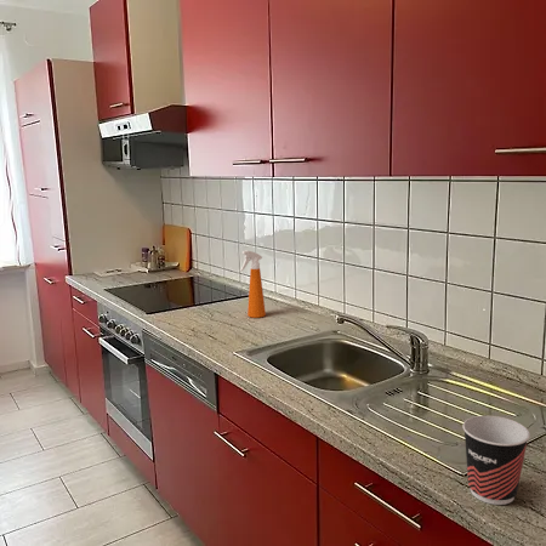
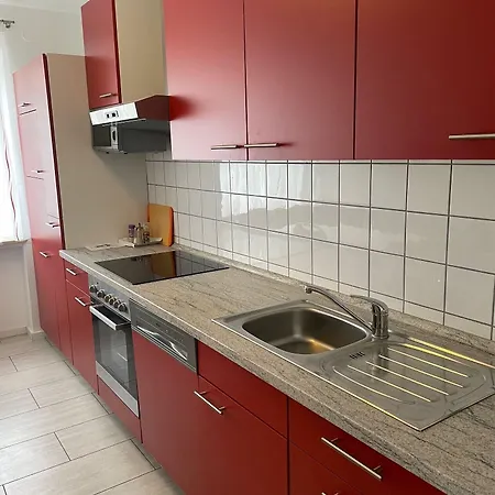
- spray bottle (251, 283)
- cup (494, 461)
